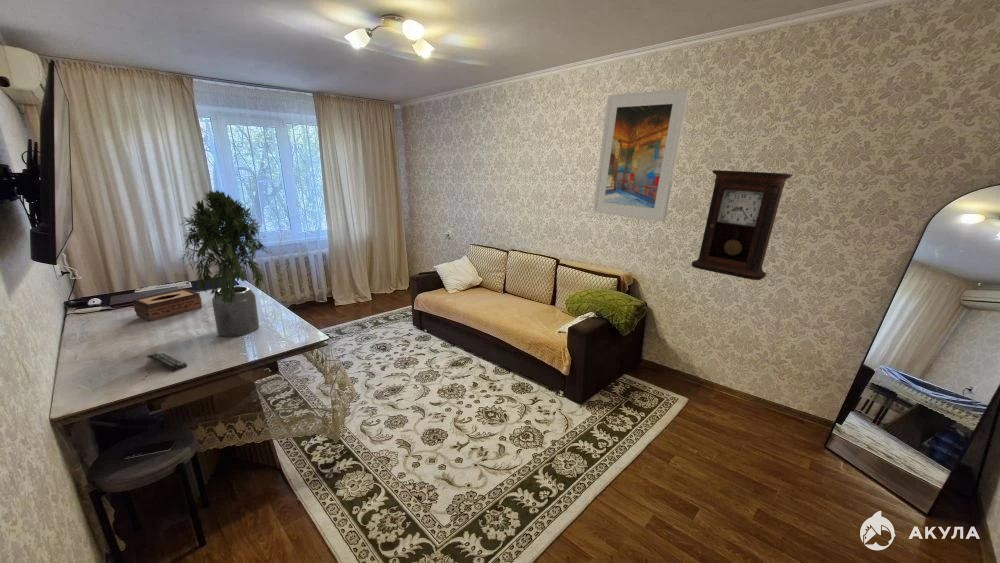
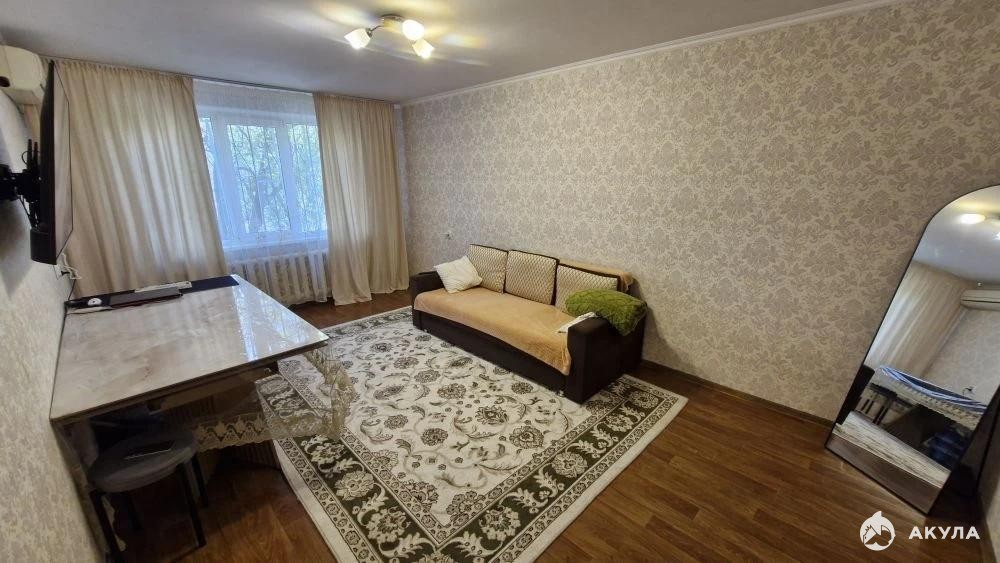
- pendulum clock (737, 223)
- remote control (166, 361)
- potted plant (229, 263)
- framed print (635, 157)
- tissue box (168, 304)
